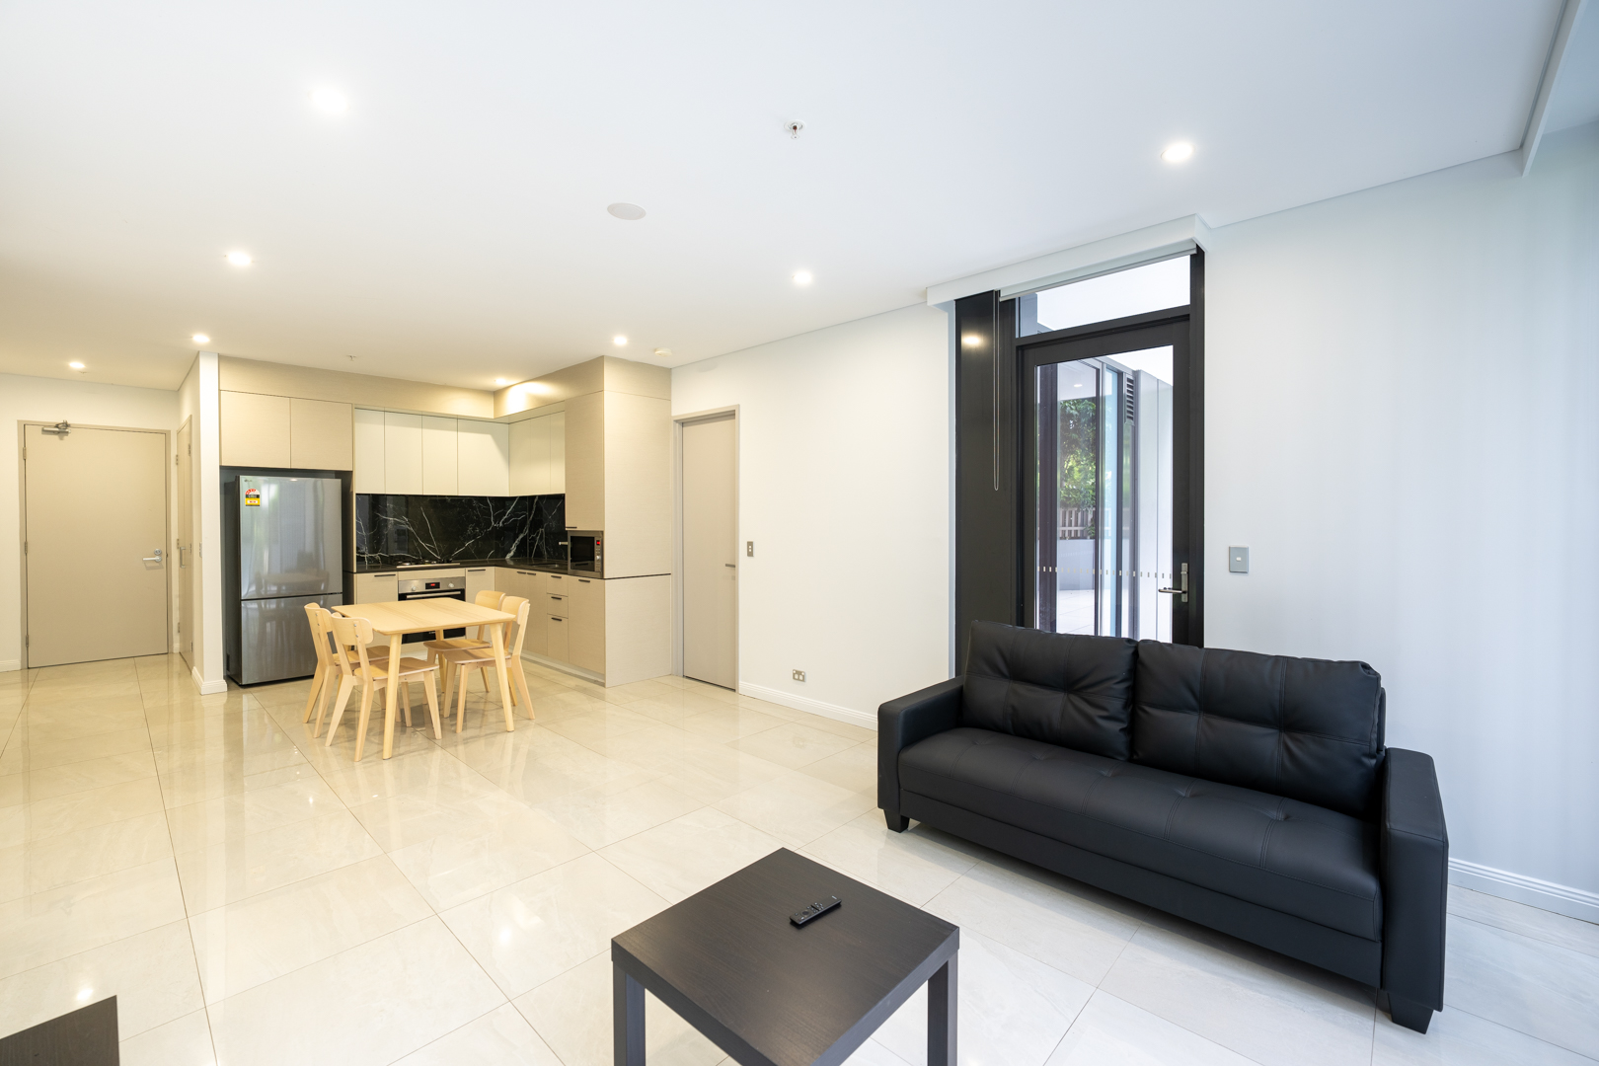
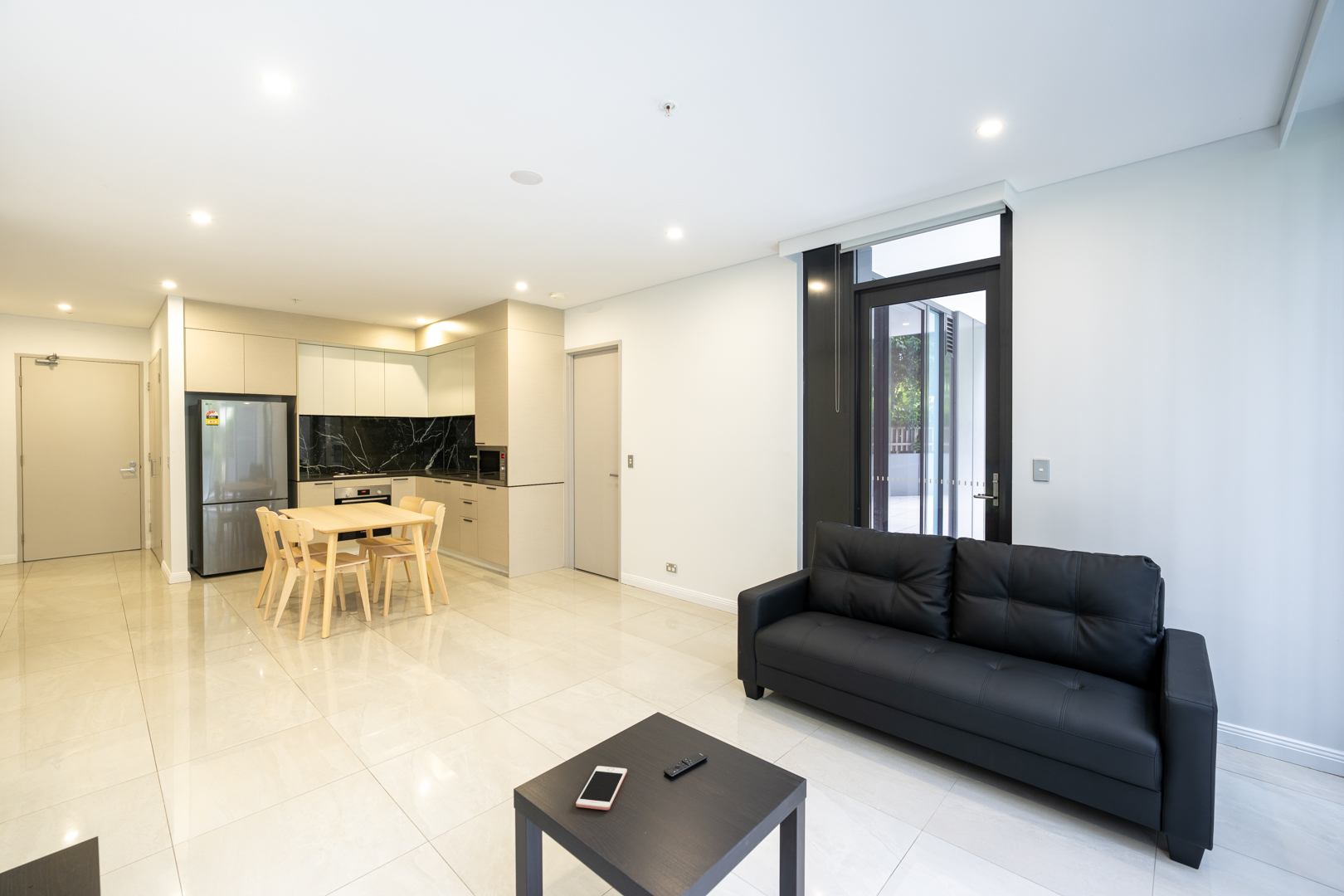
+ cell phone (602, 786)
